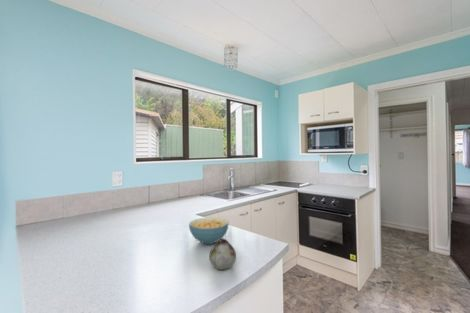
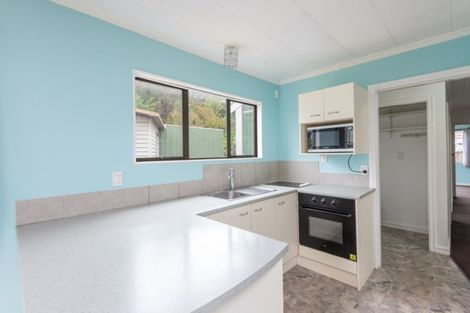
- fruit (222, 251)
- cereal bowl (209, 232)
